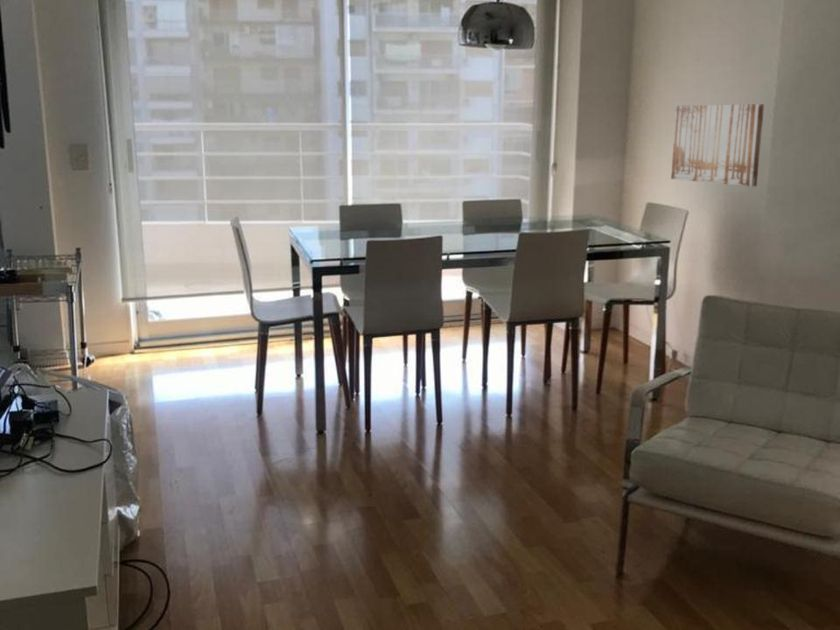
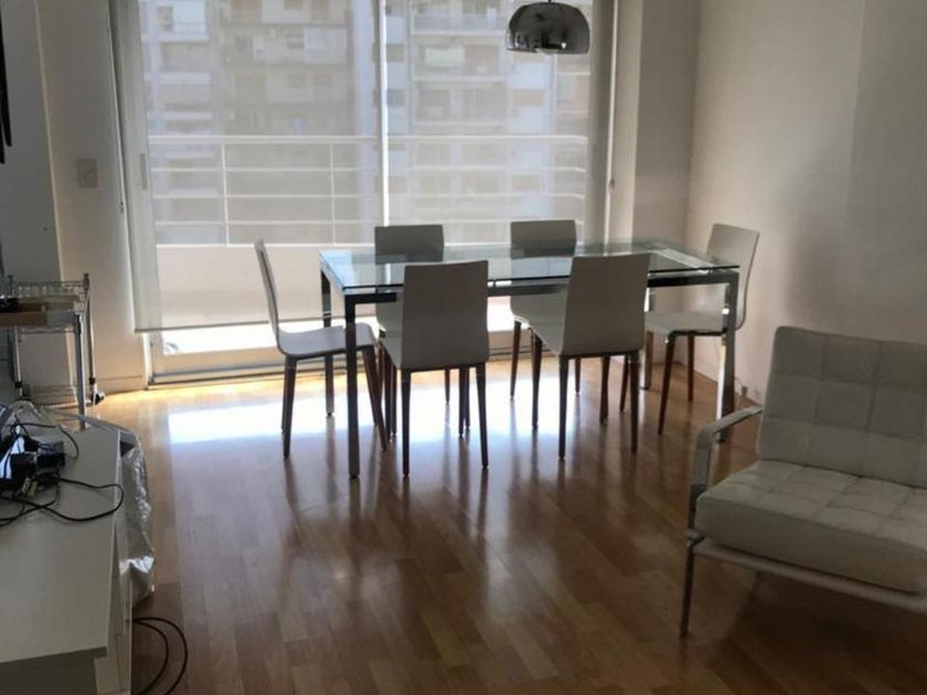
- wall art (714, 144)
